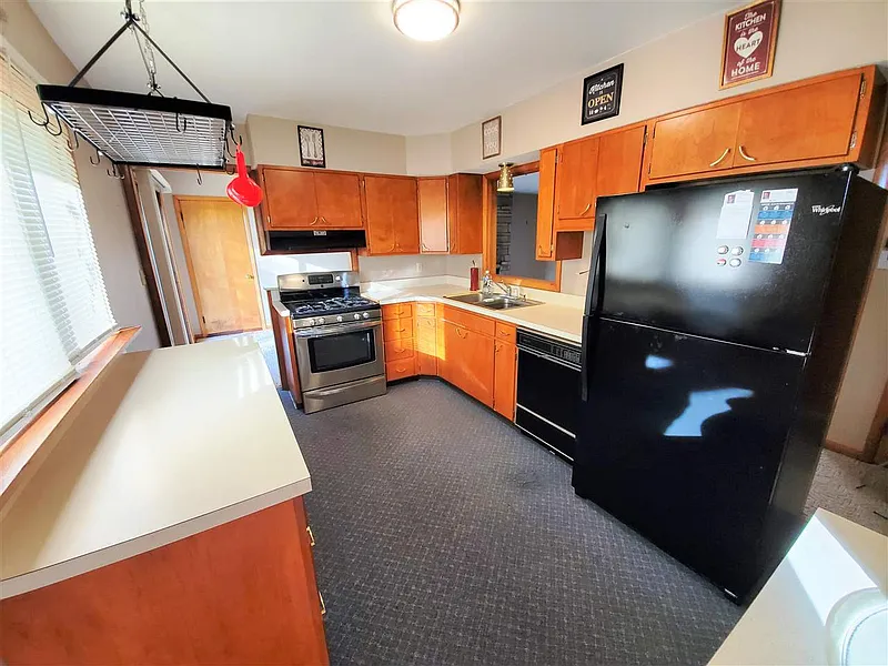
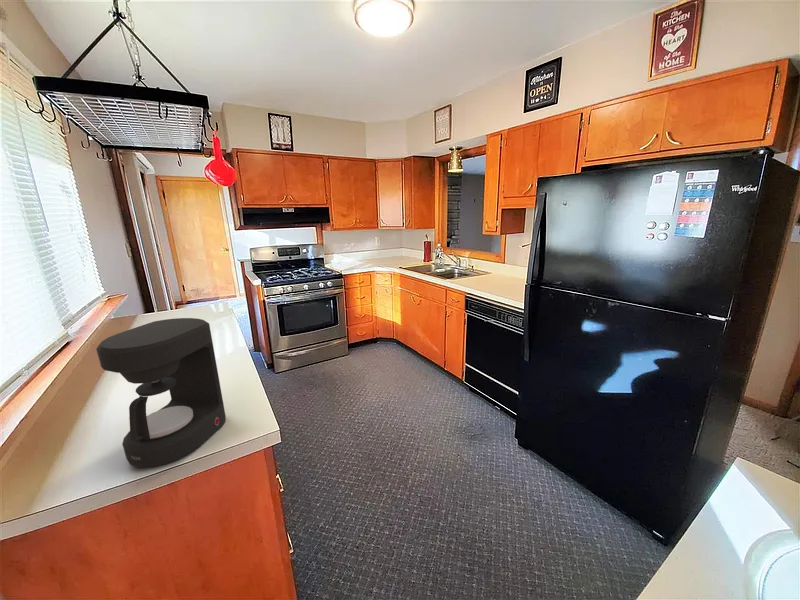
+ coffee maker (169, 386)
